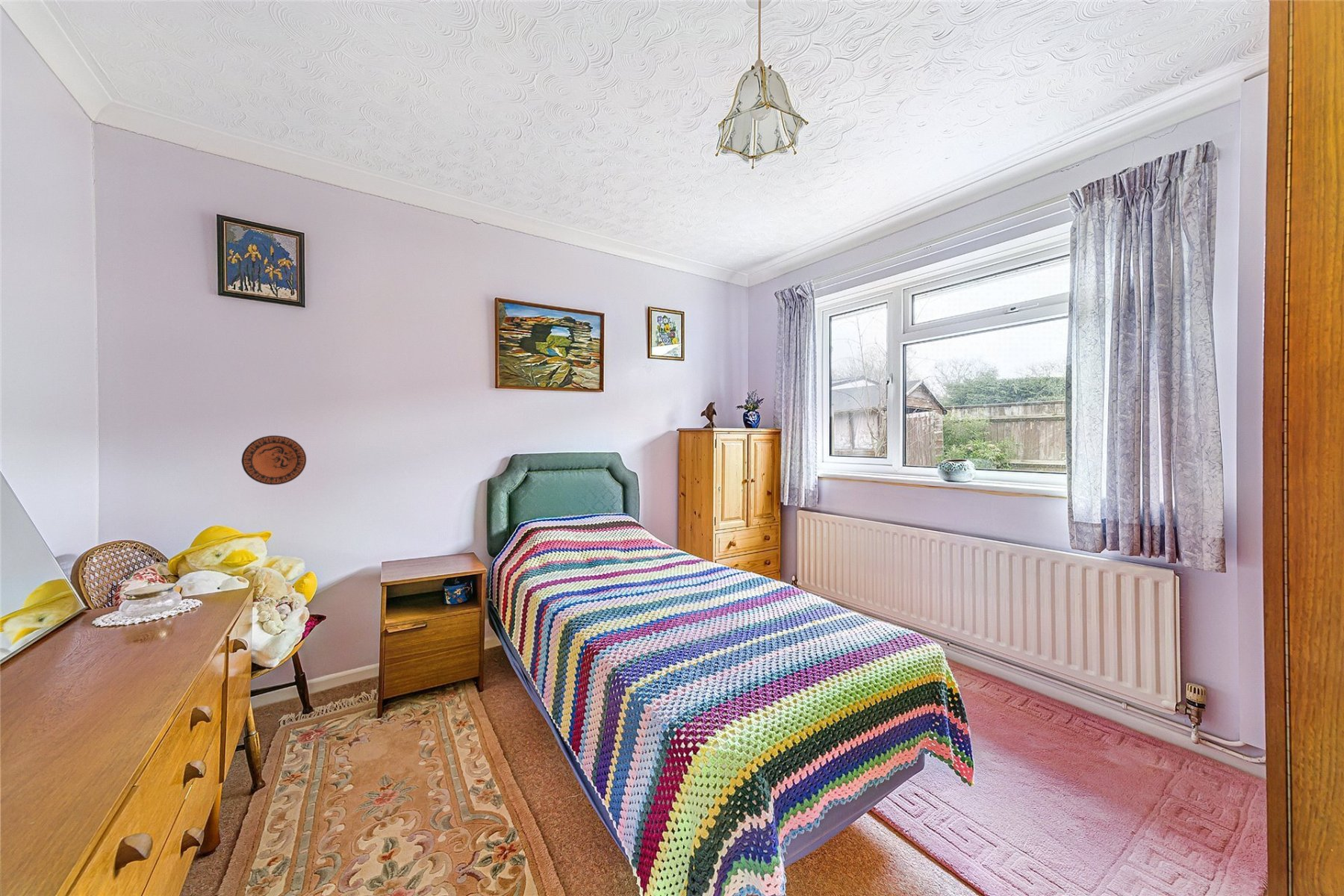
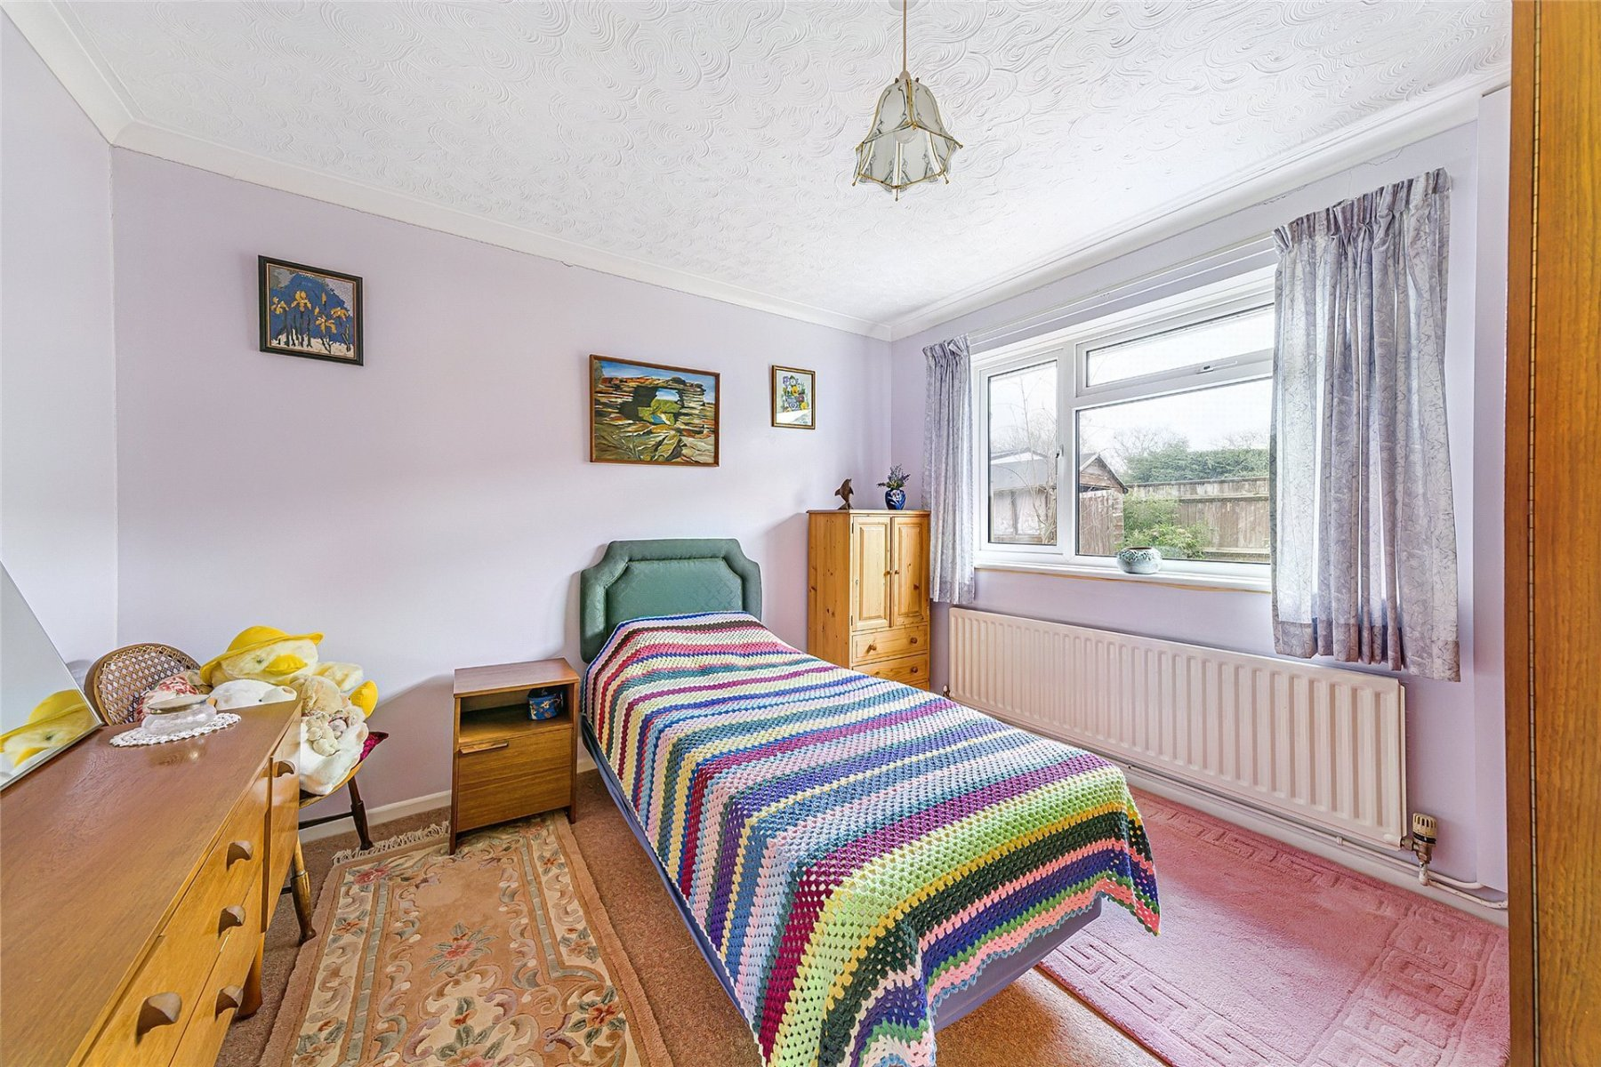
- decorative plate (275, 460)
